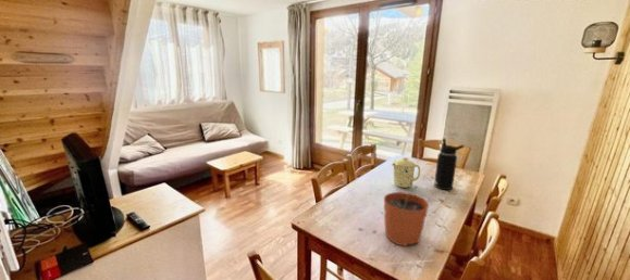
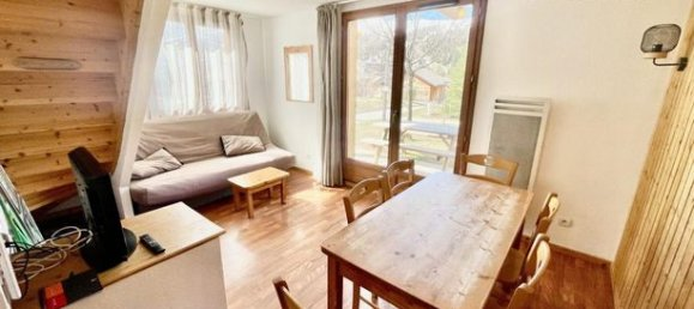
- mug (405, 171)
- plant pot (405, 209)
- water bottle (448, 164)
